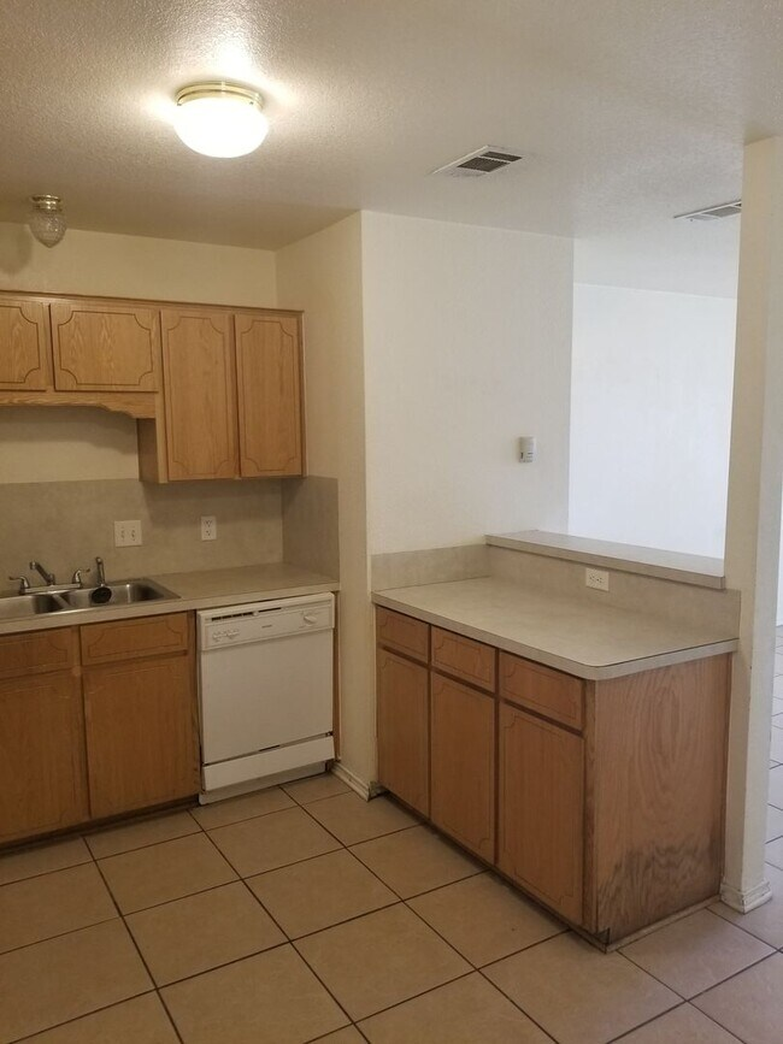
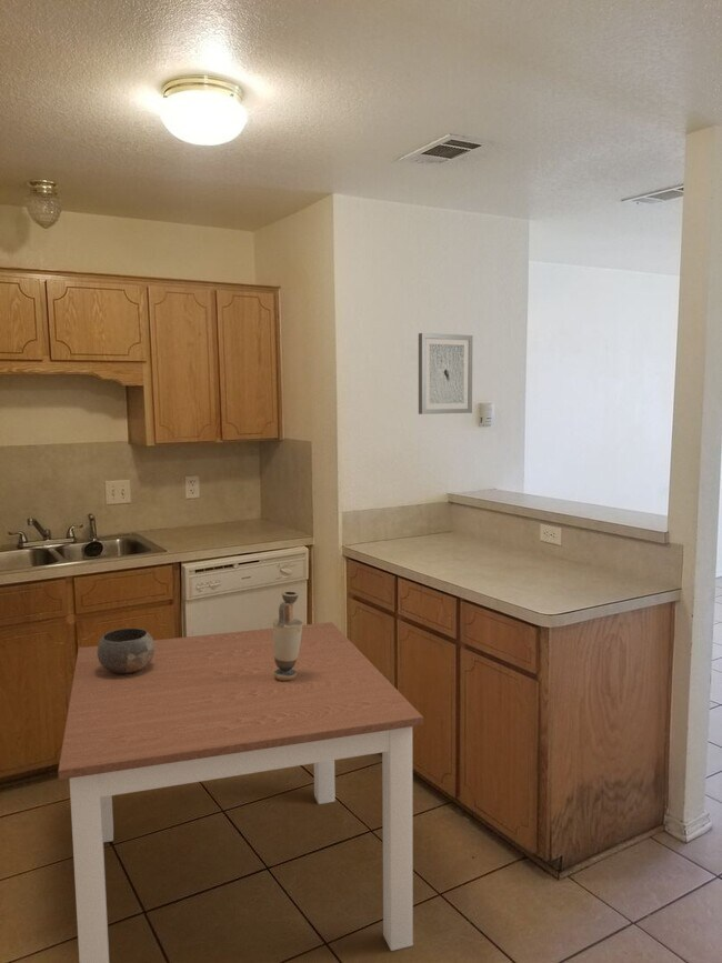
+ wall art (445, 373)
+ dining table (231, 775)
+ bowl (126, 651)
+ vase (288, 634)
